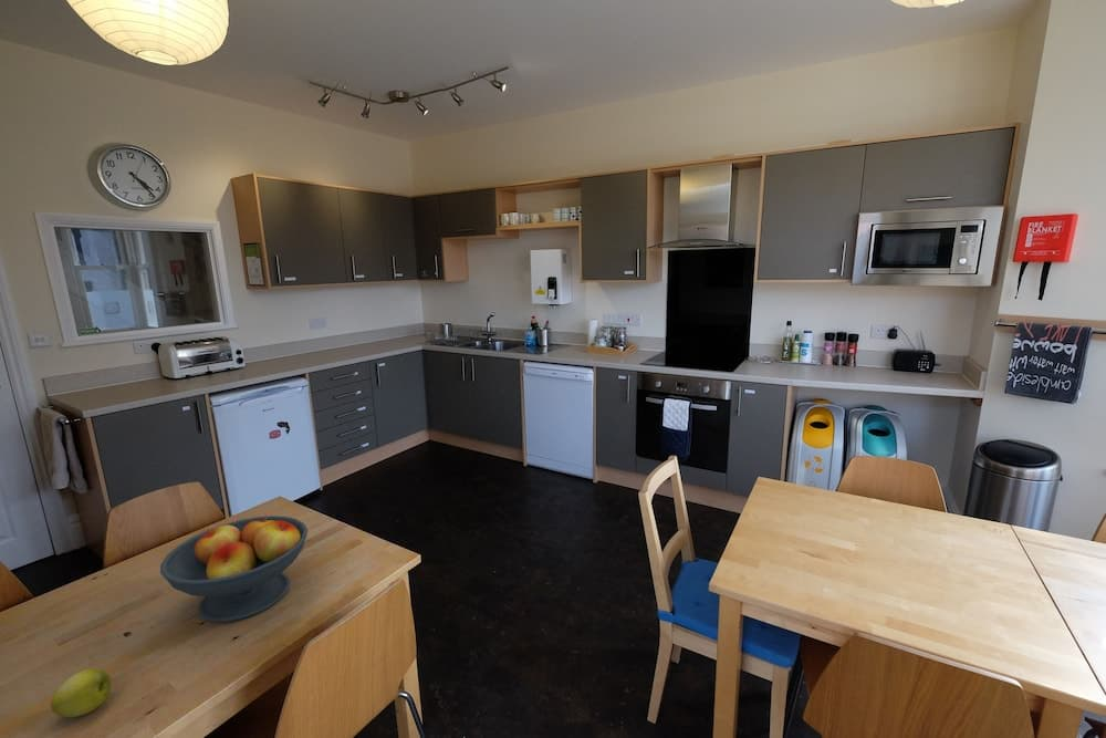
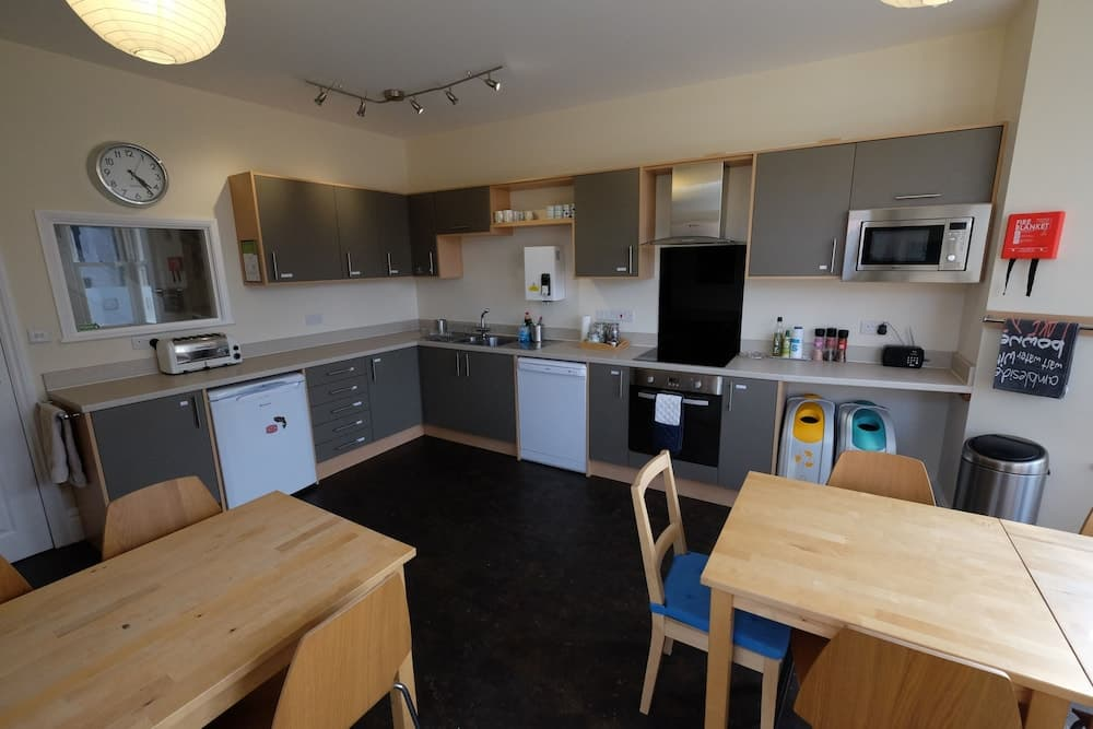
- apple (82, 692)
- fruit bowl (240, 561)
